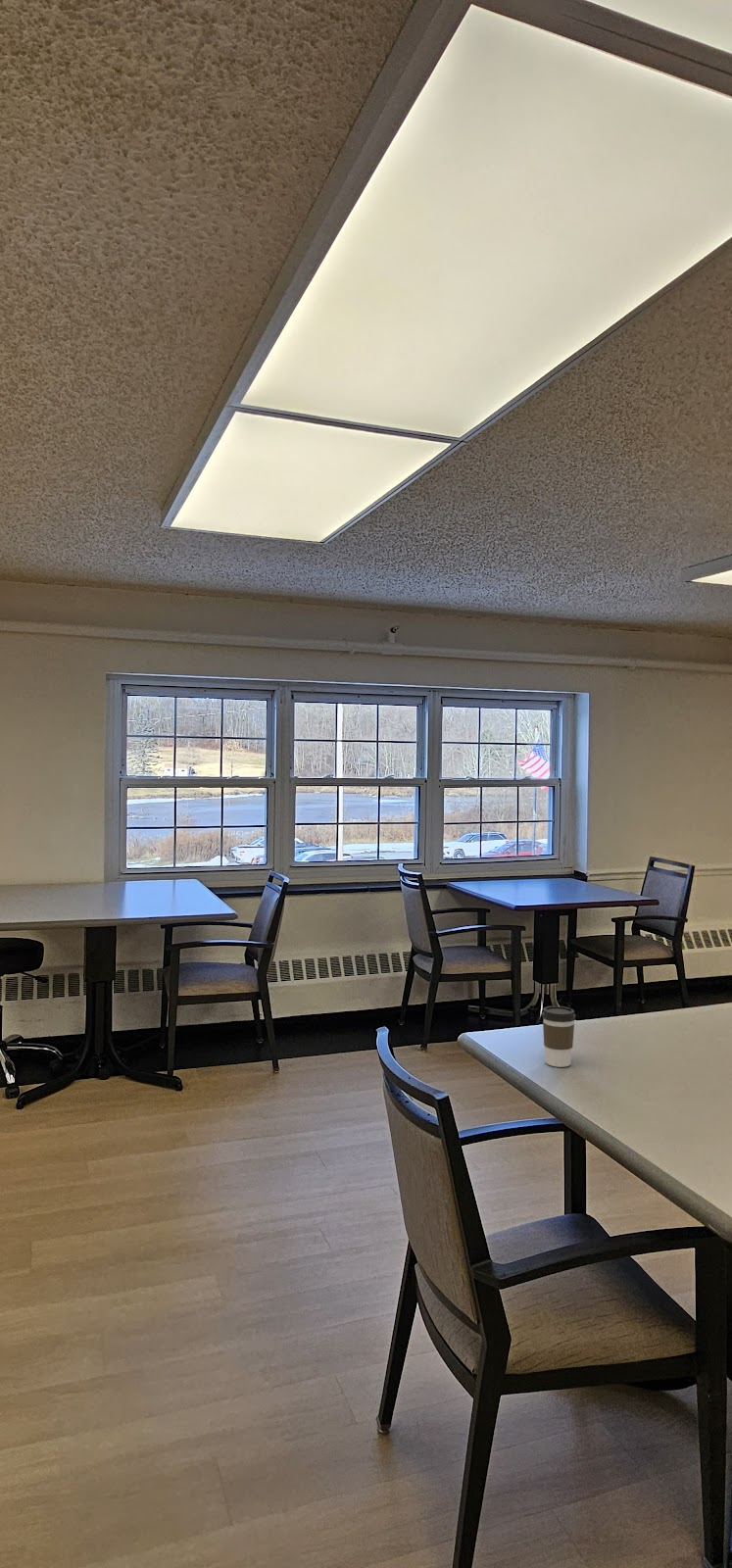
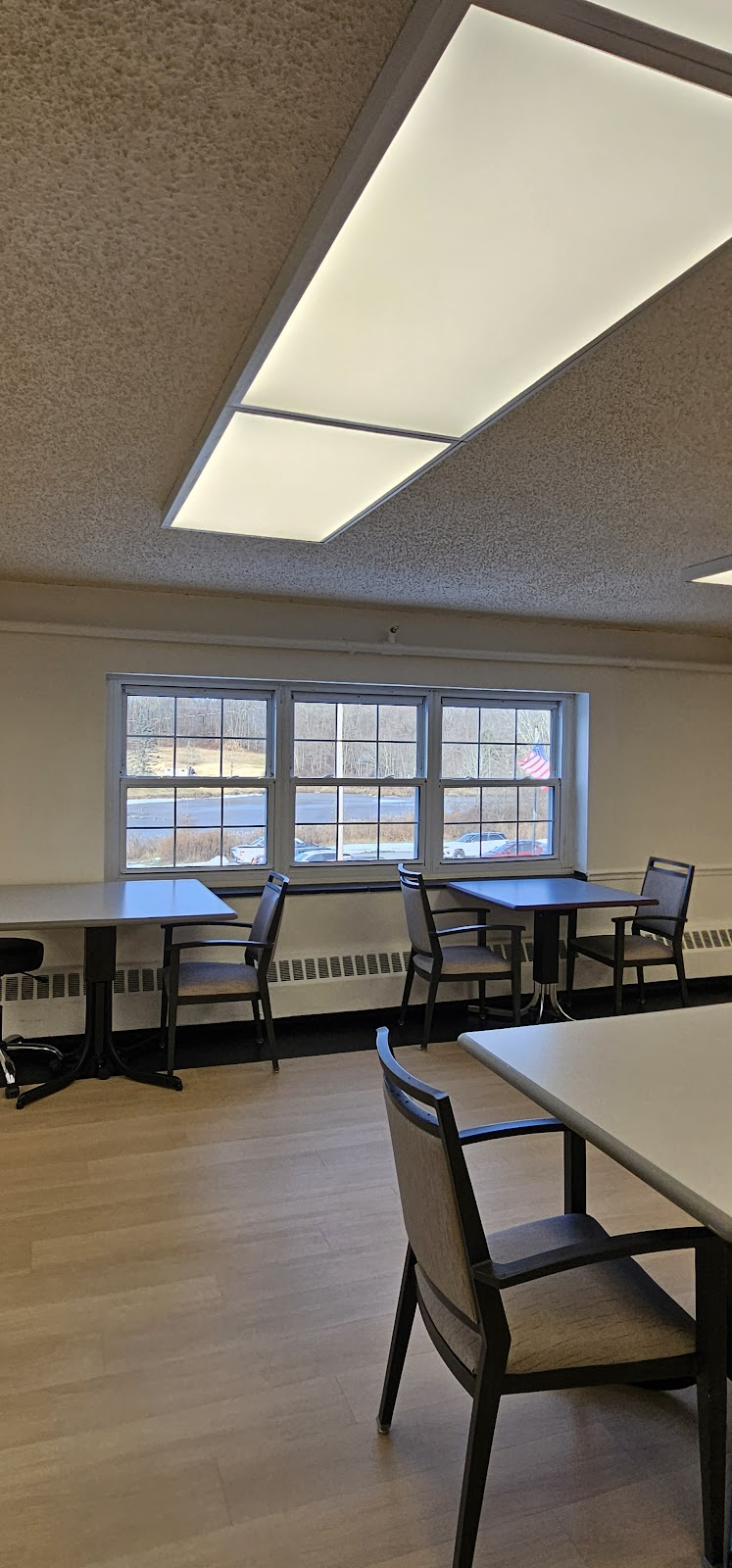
- coffee cup (558, 1036)
